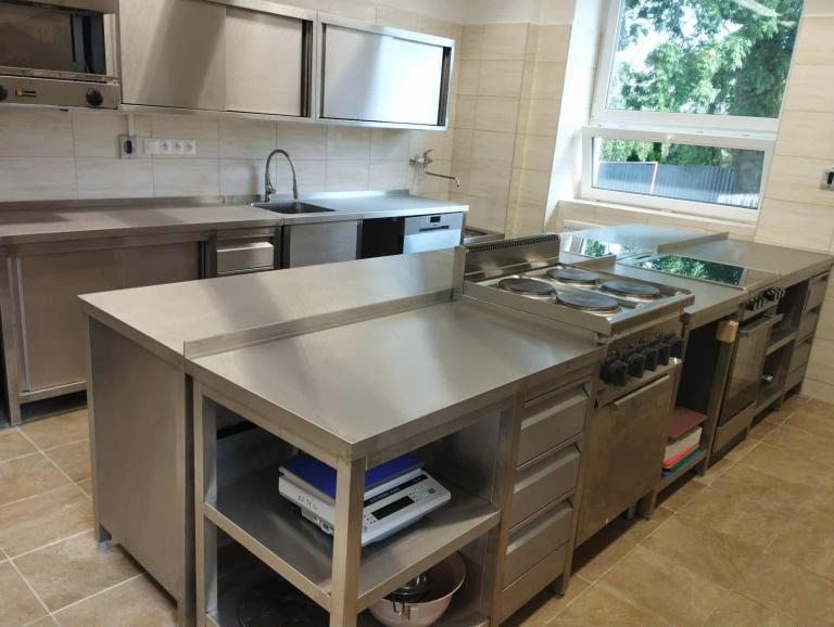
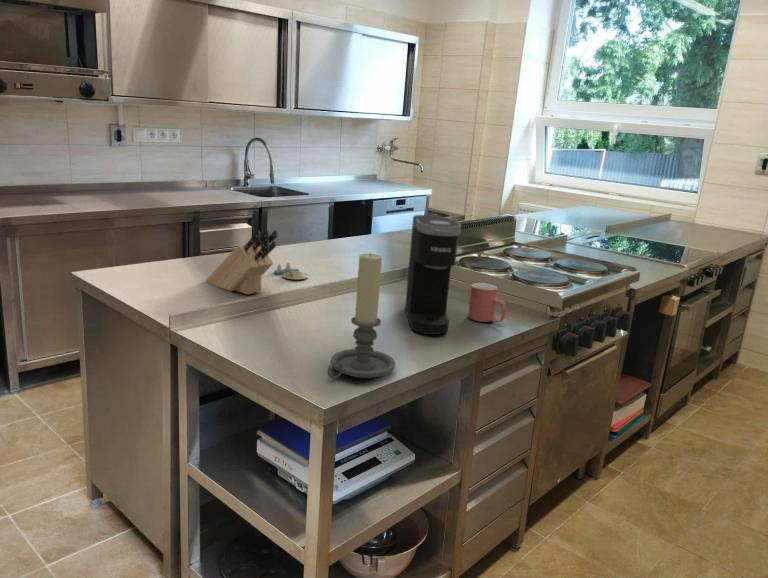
+ candle holder (361, 314)
+ mug (488, 304)
+ coffee maker (430, 270)
+ salt and pepper shaker set (291, 270)
+ knife block (243, 257)
